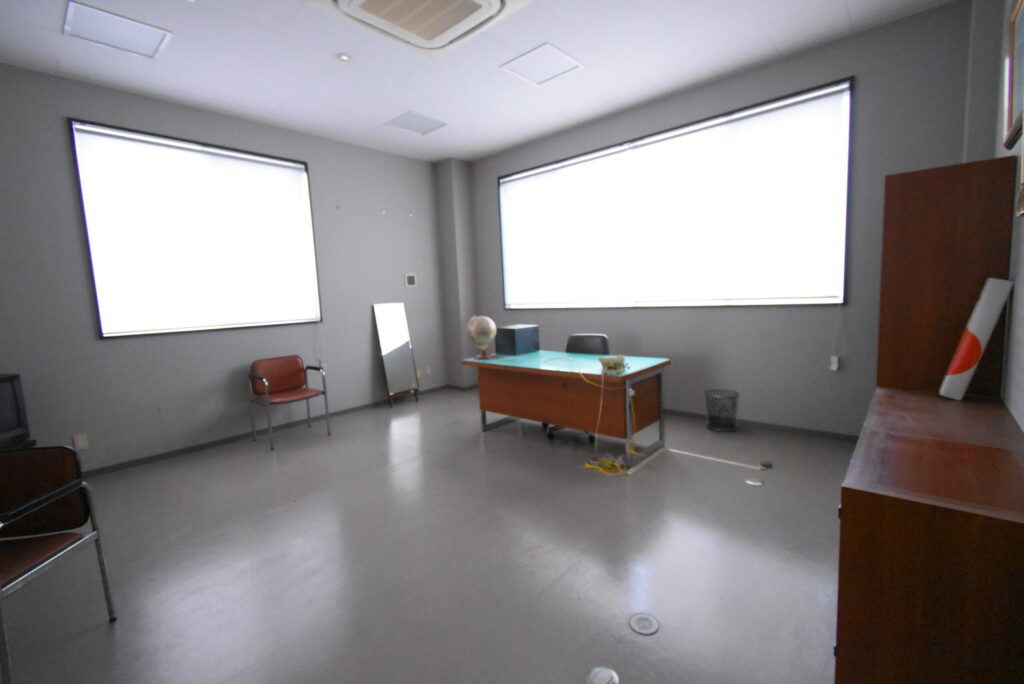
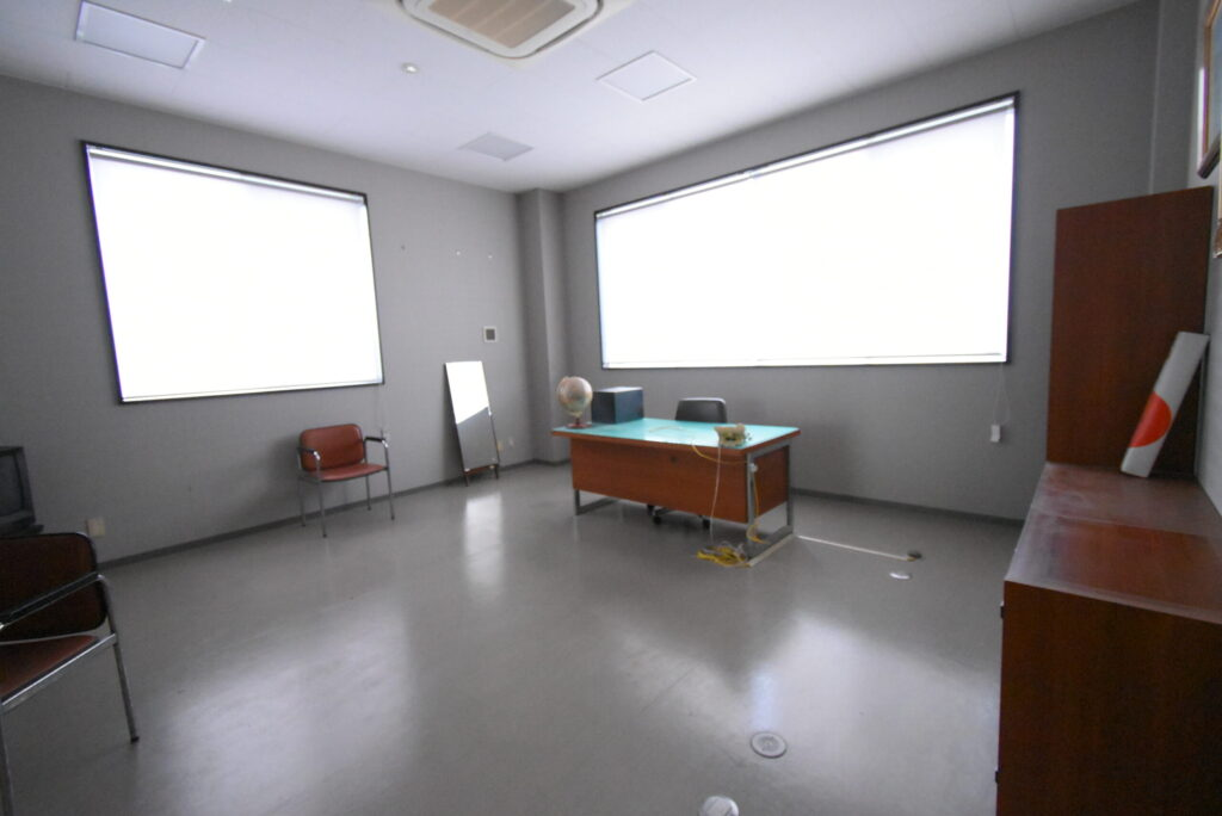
- waste bin (721, 410)
